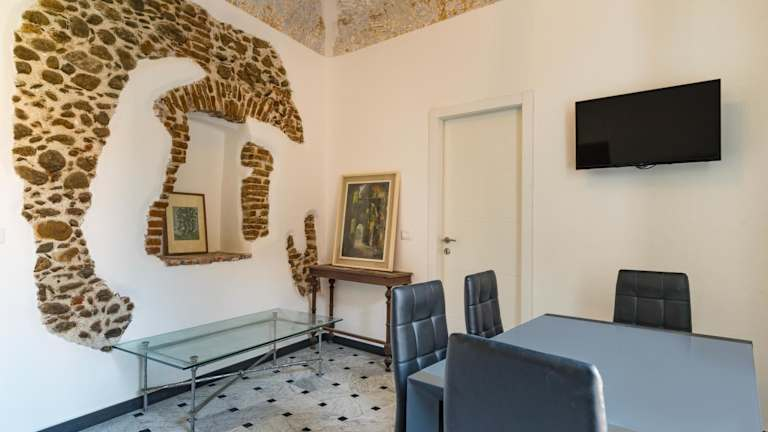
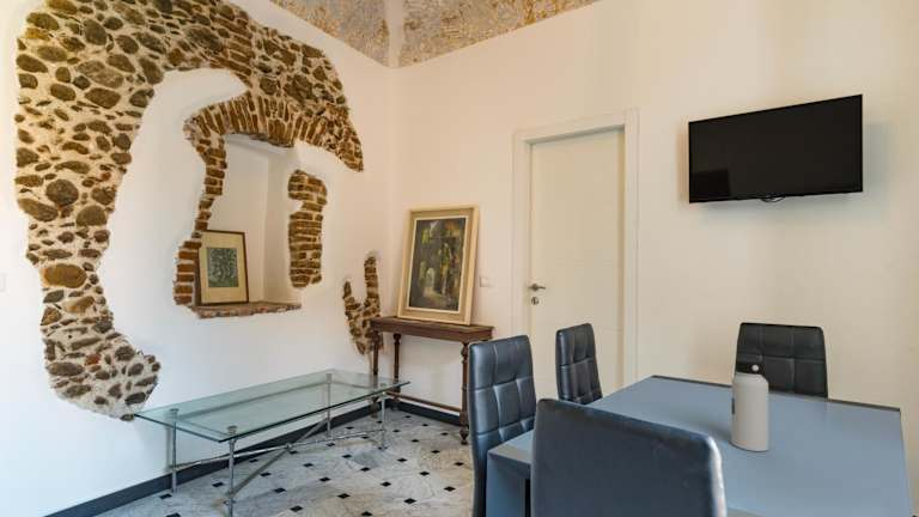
+ water bottle (749, 402)
